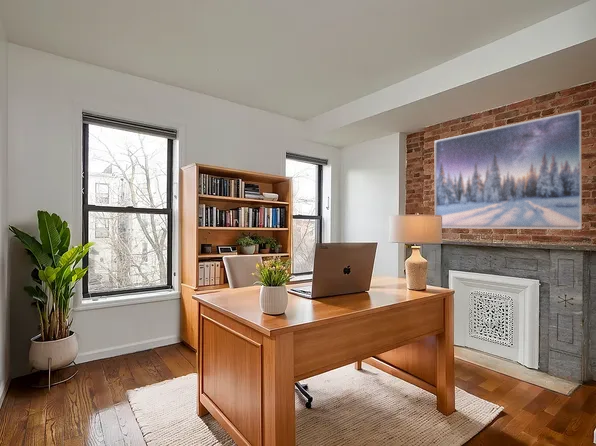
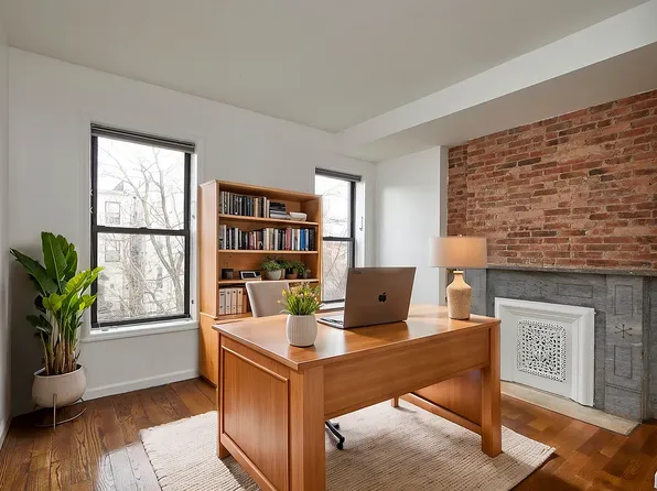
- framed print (496, 178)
